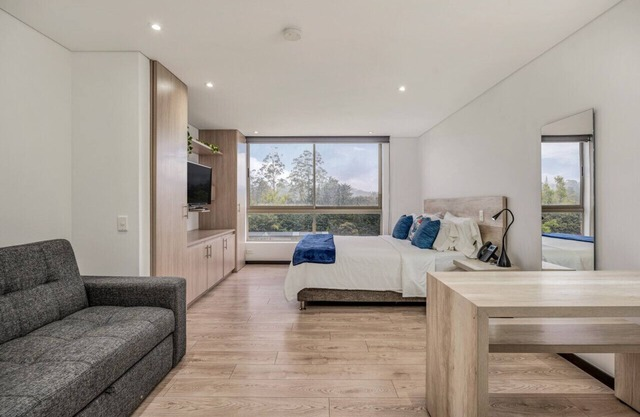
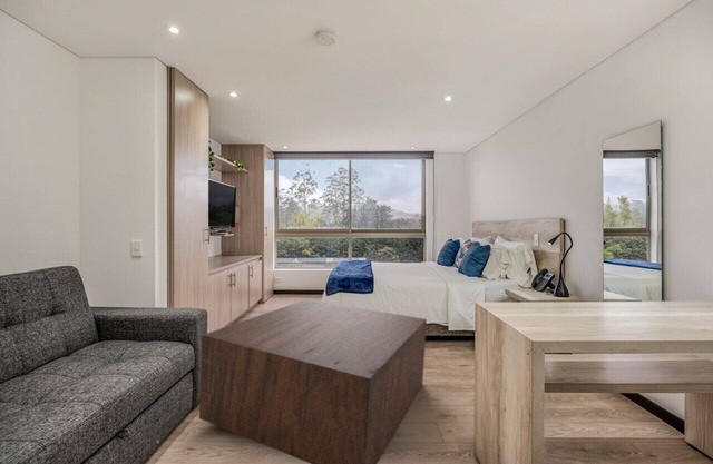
+ coffee table (326, 363)
